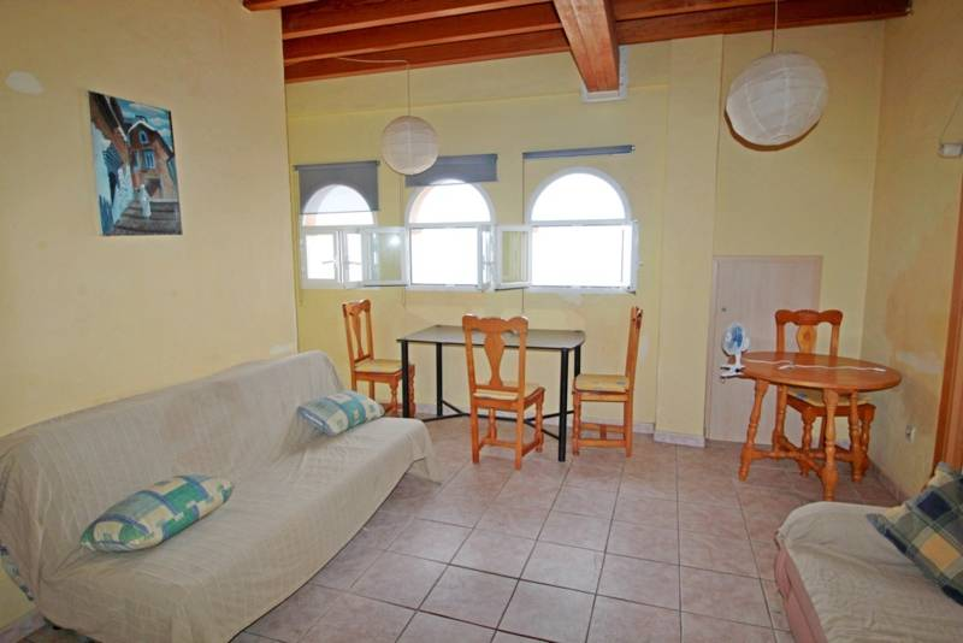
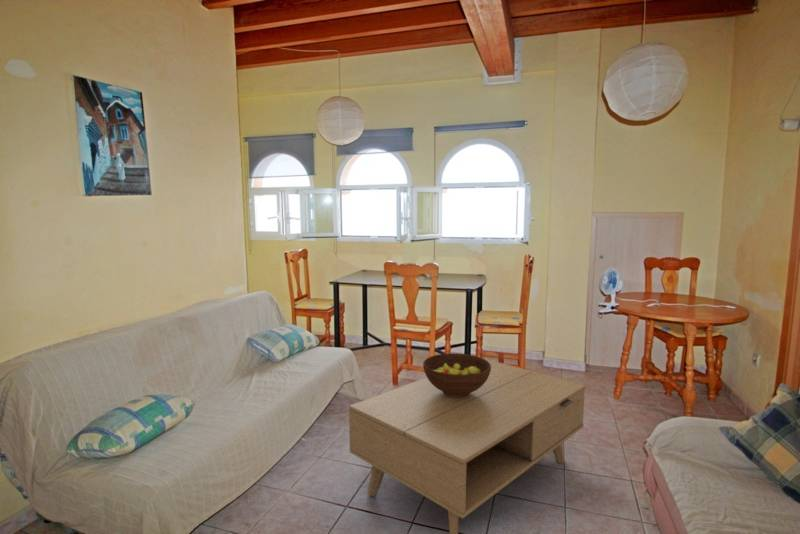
+ coffee table (475, 437)
+ fruit bowl (456, 378)
